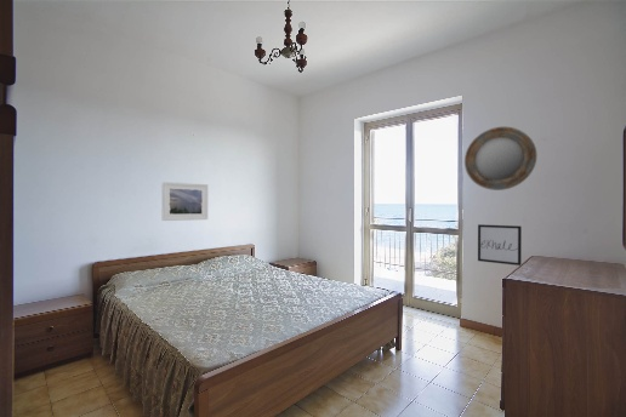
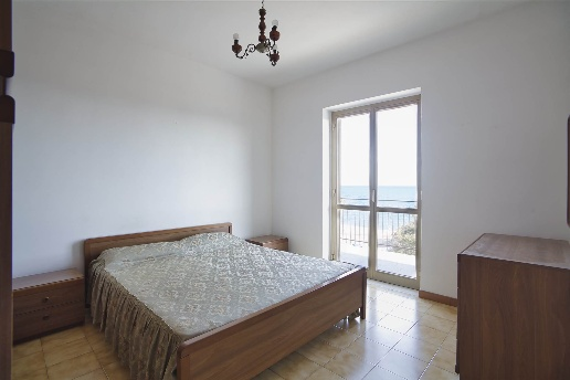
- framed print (186, 201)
- wall art (499, 244)
- home mirror (497, 158)
